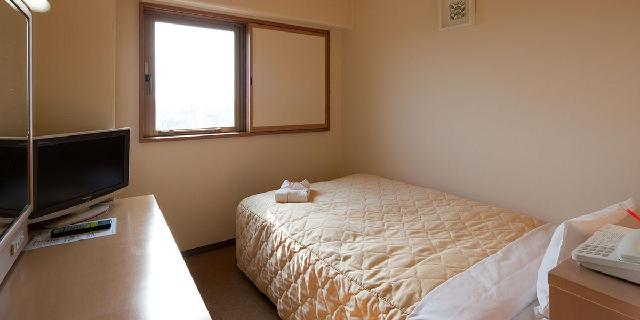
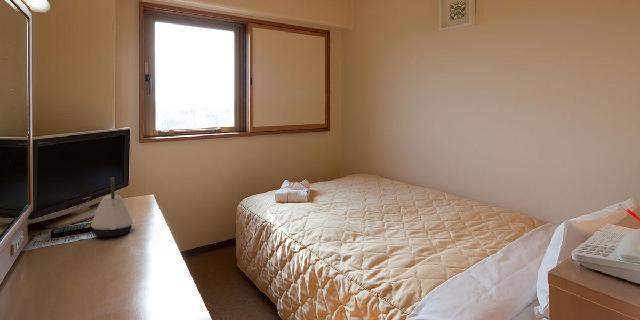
+ kettle (112, 205)
